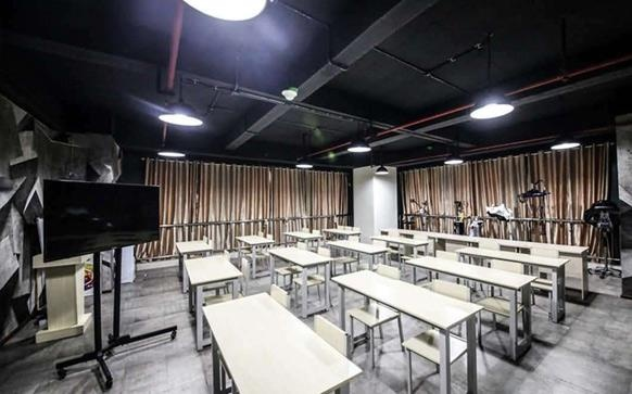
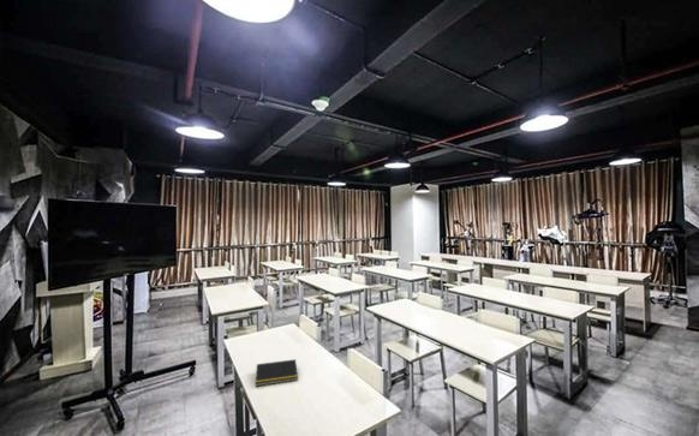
+ notepad (276, 371)
